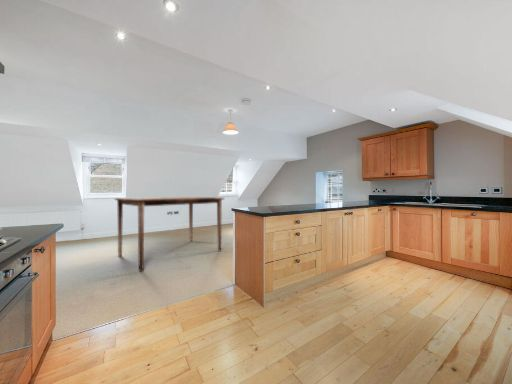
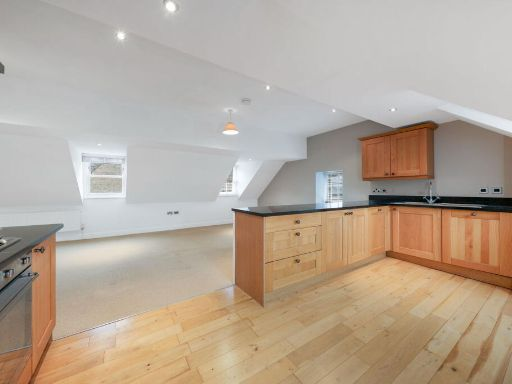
- dining table (189, 225)
